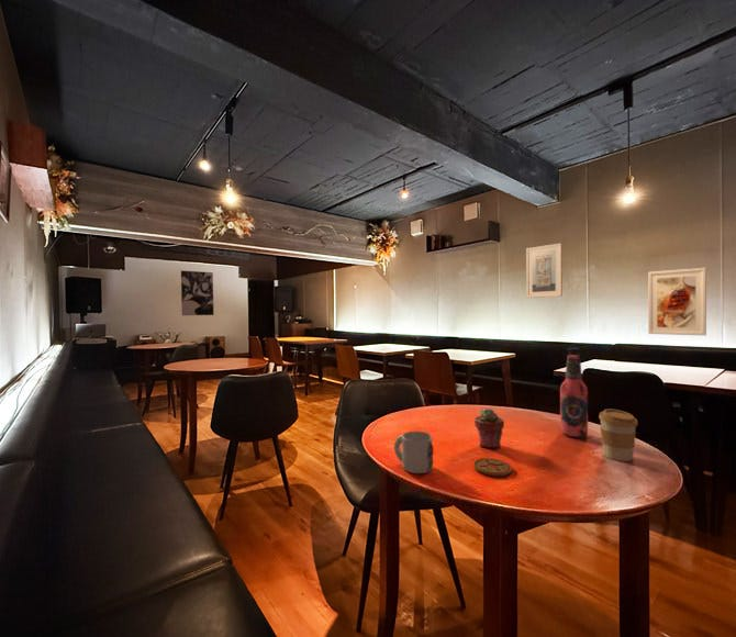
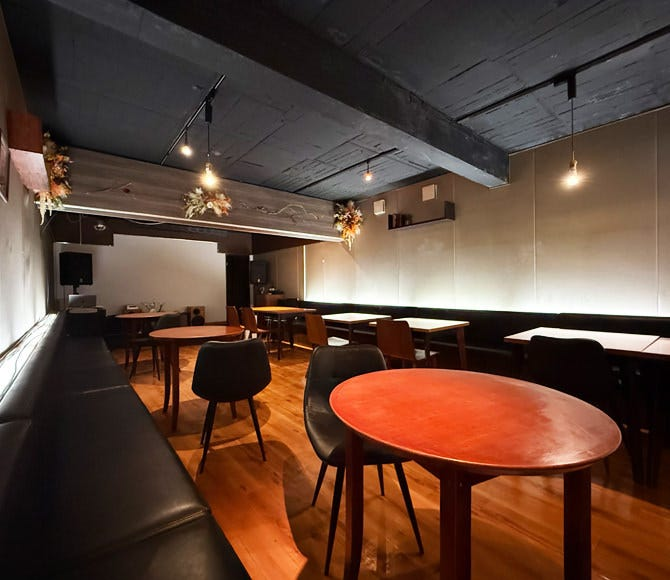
- mug (412, 450)
- alcohol (573, 391)
- coaster (492, 467)
- potted succulent (489, 426)
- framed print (543, 271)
- coffee cup (617, 434)
- wall art (197, 293)
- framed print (676, 302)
